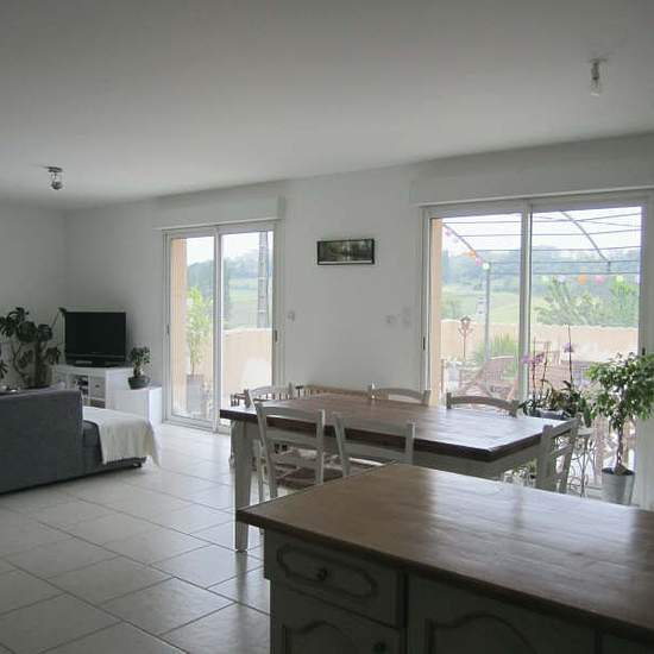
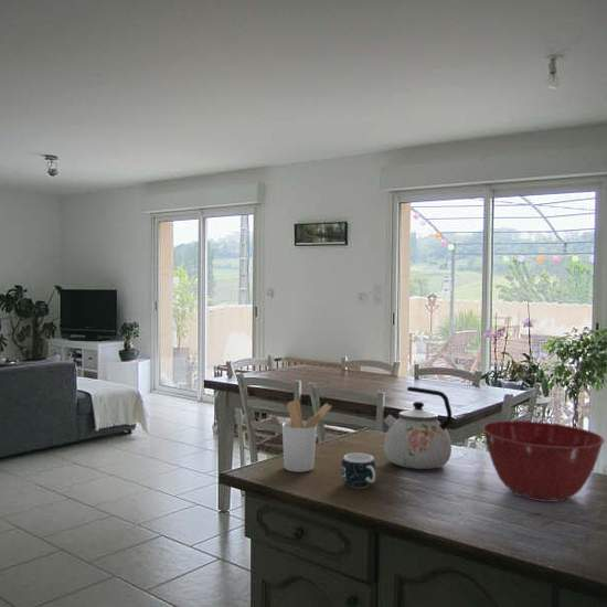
+ mixing bowl (541, 462)
+ kettle (417, 425)
+ utensil holder (307, 435)
+ mug (361, 471)
